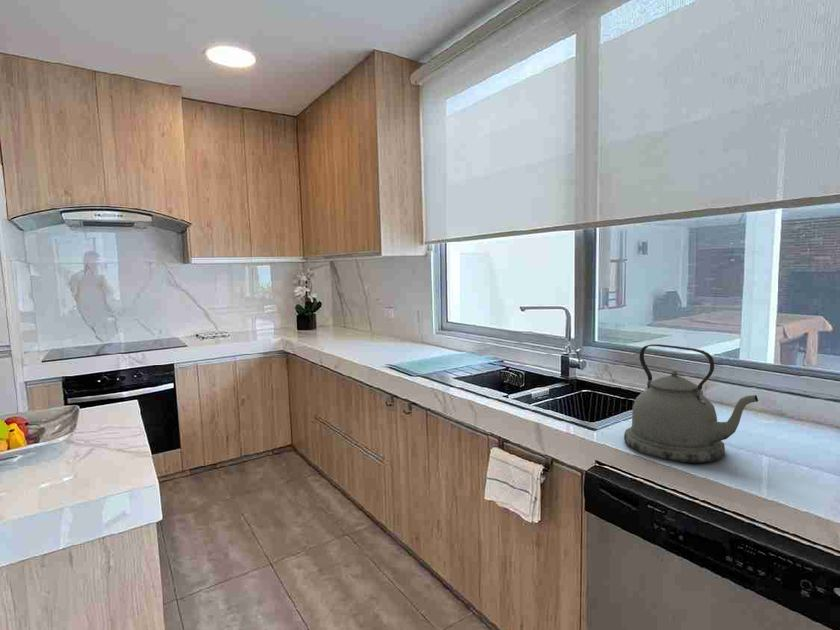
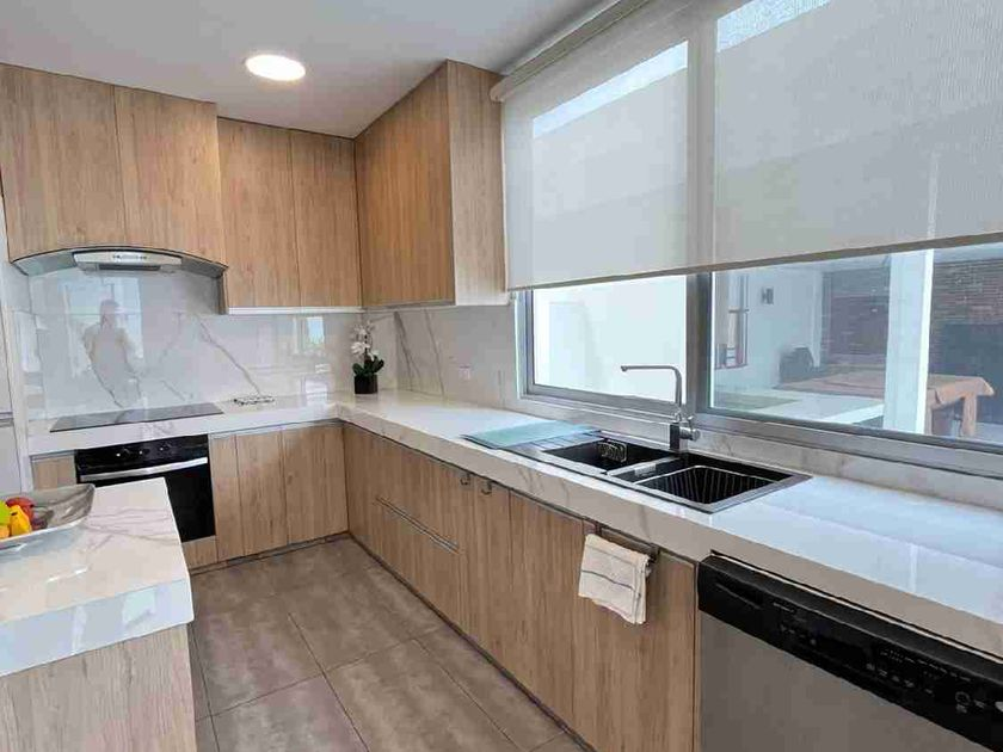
- kettle (680, 397)
